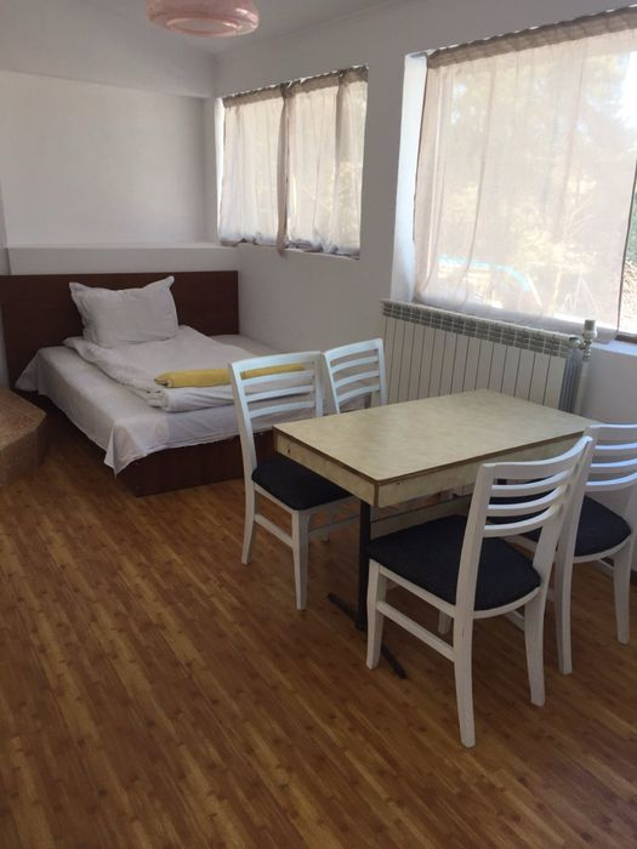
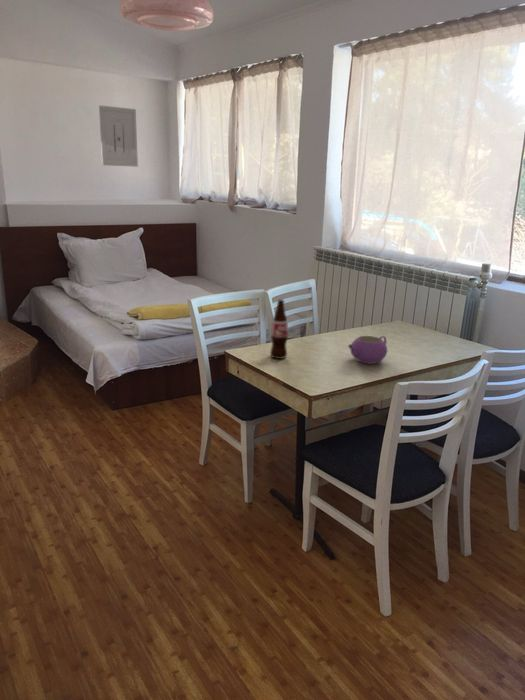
+ teapot (367, 350)
+ wall art (119, 137)
+ bottle (279, 329)
